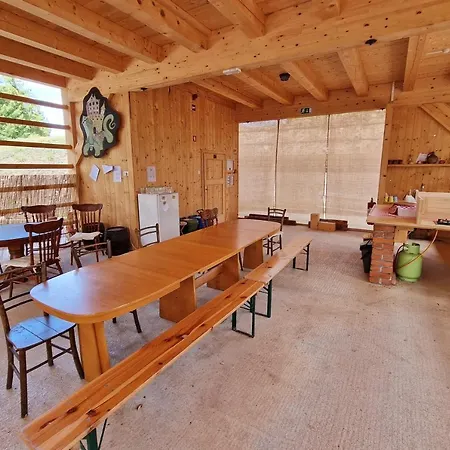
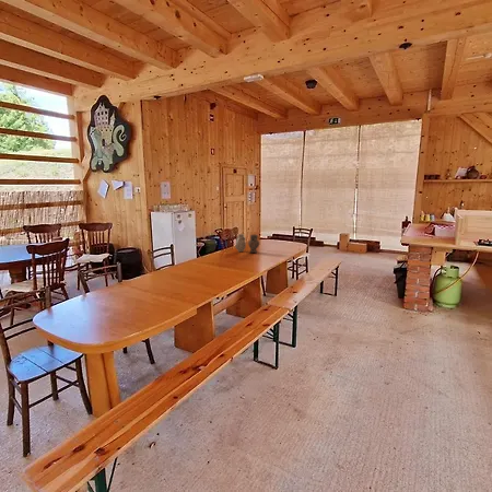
+ vase (248, 243)
